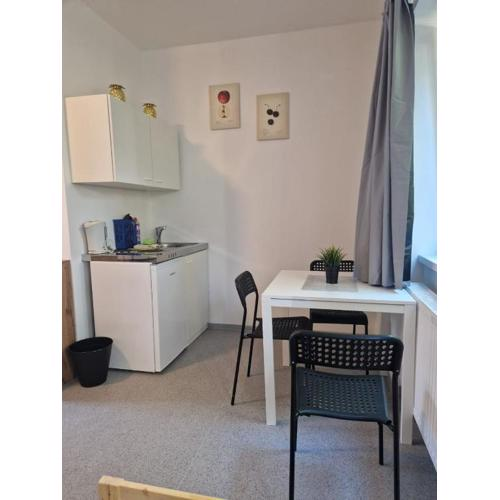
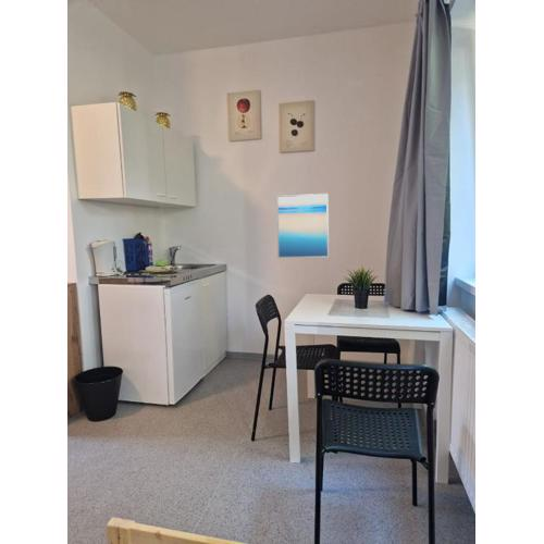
+ wall art (302, 226)
